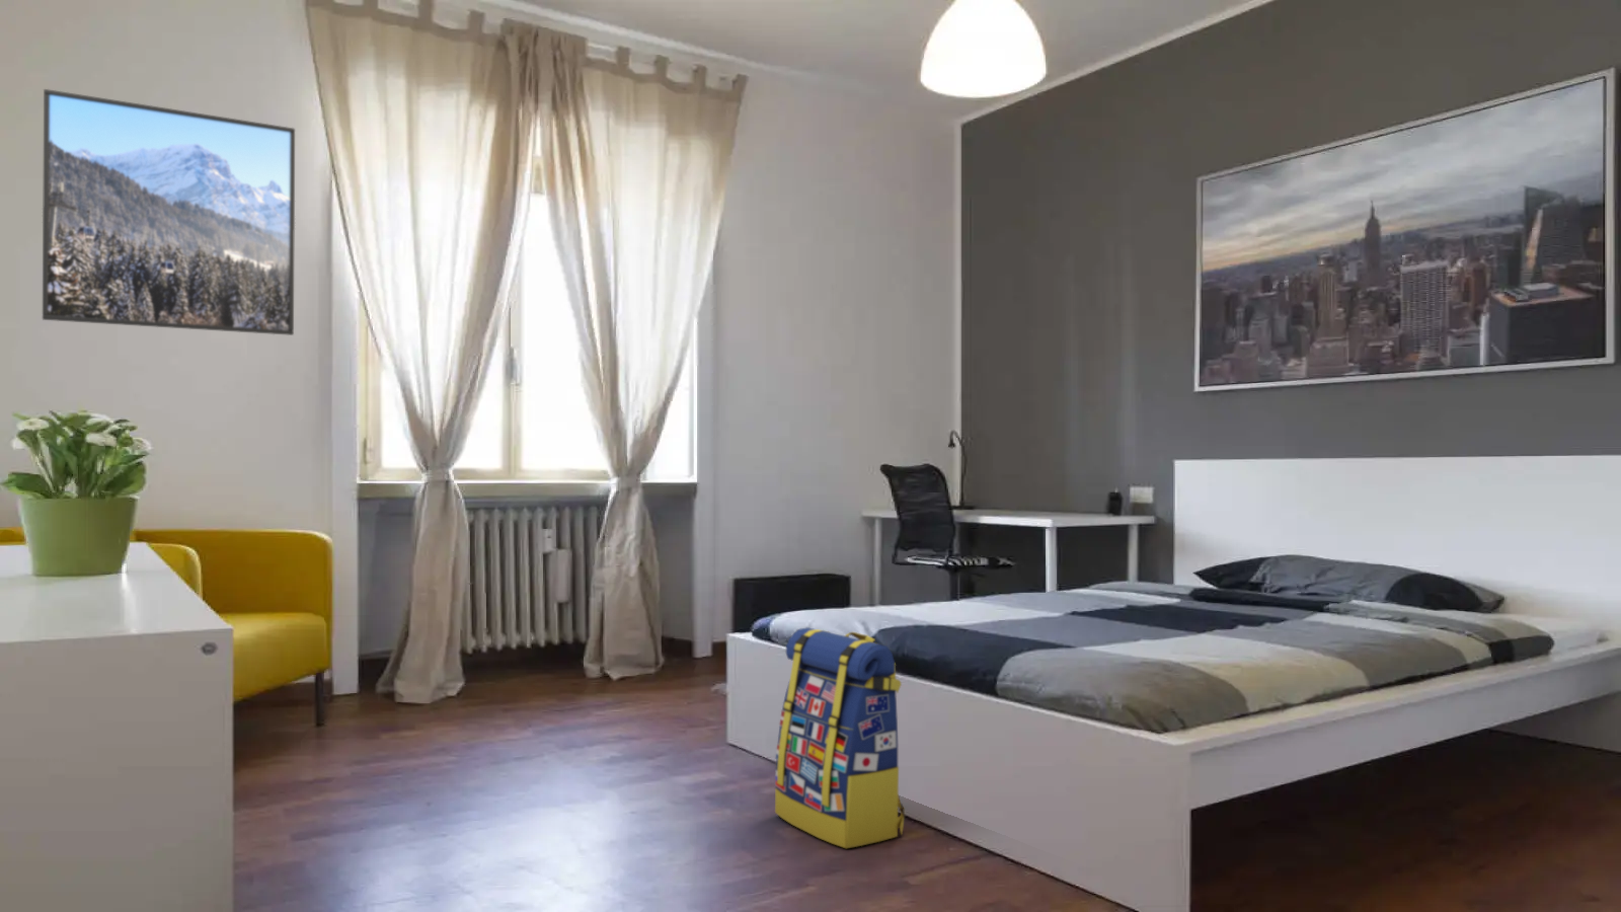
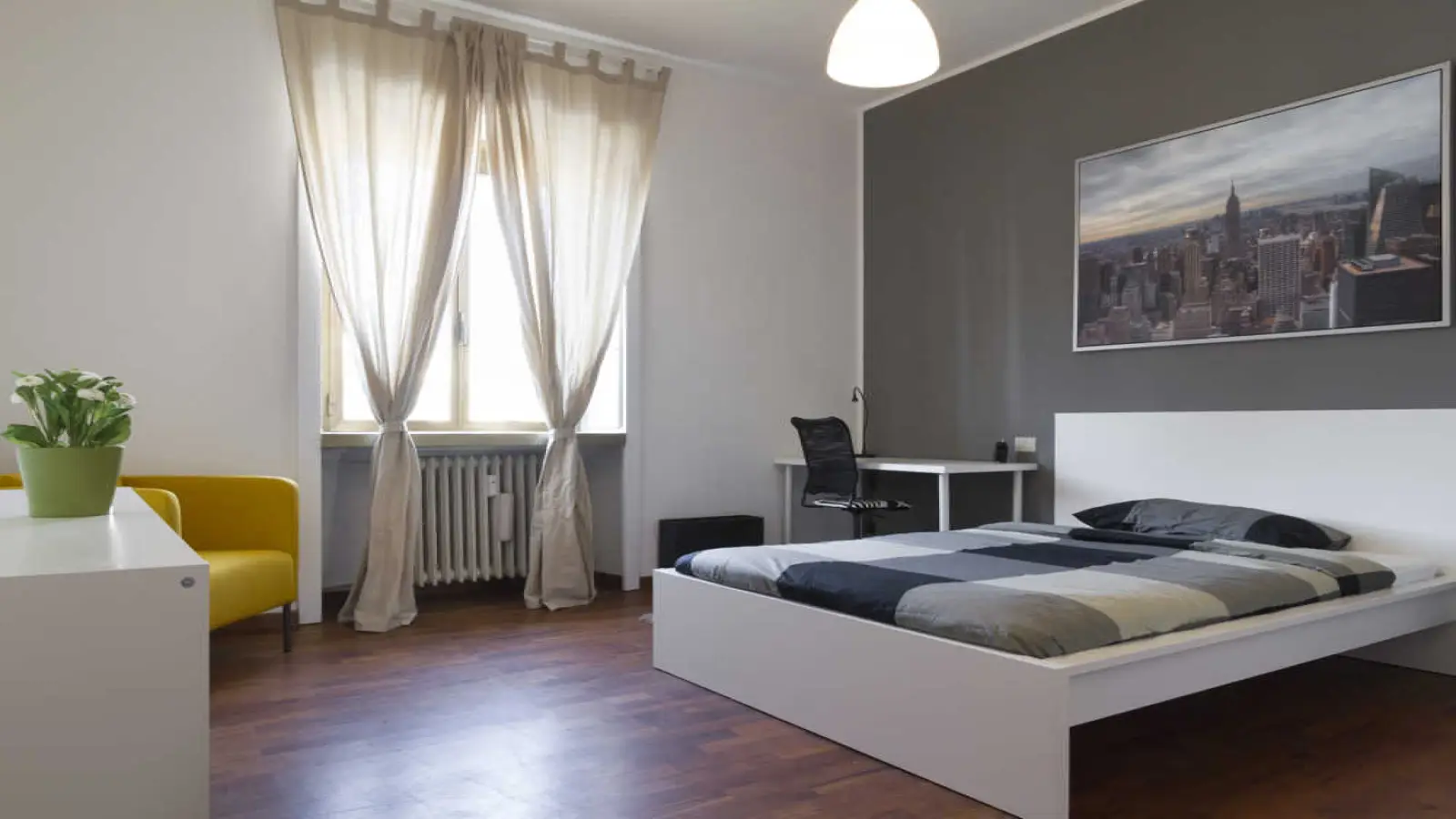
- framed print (175, 219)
- backpack (841, 729)
